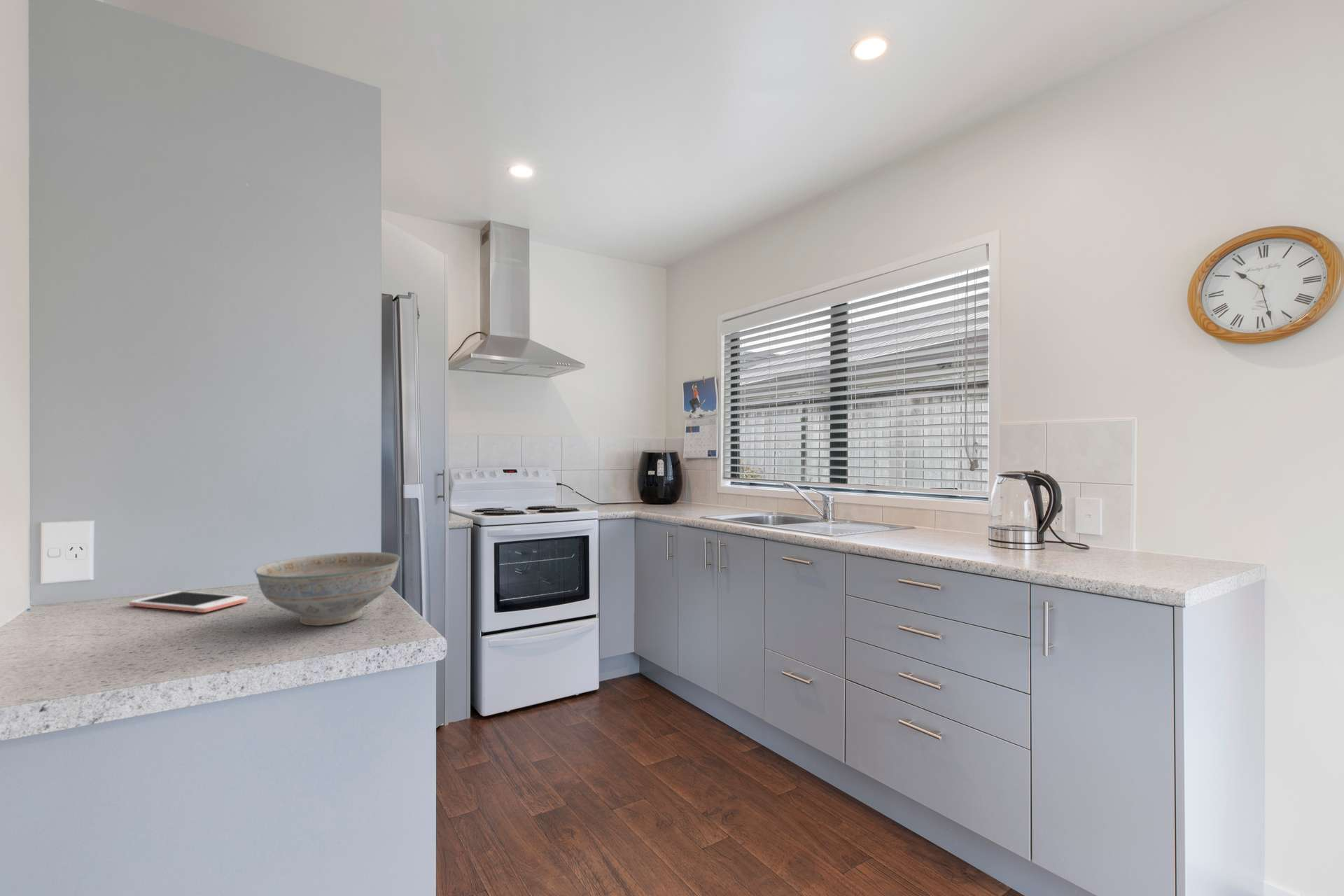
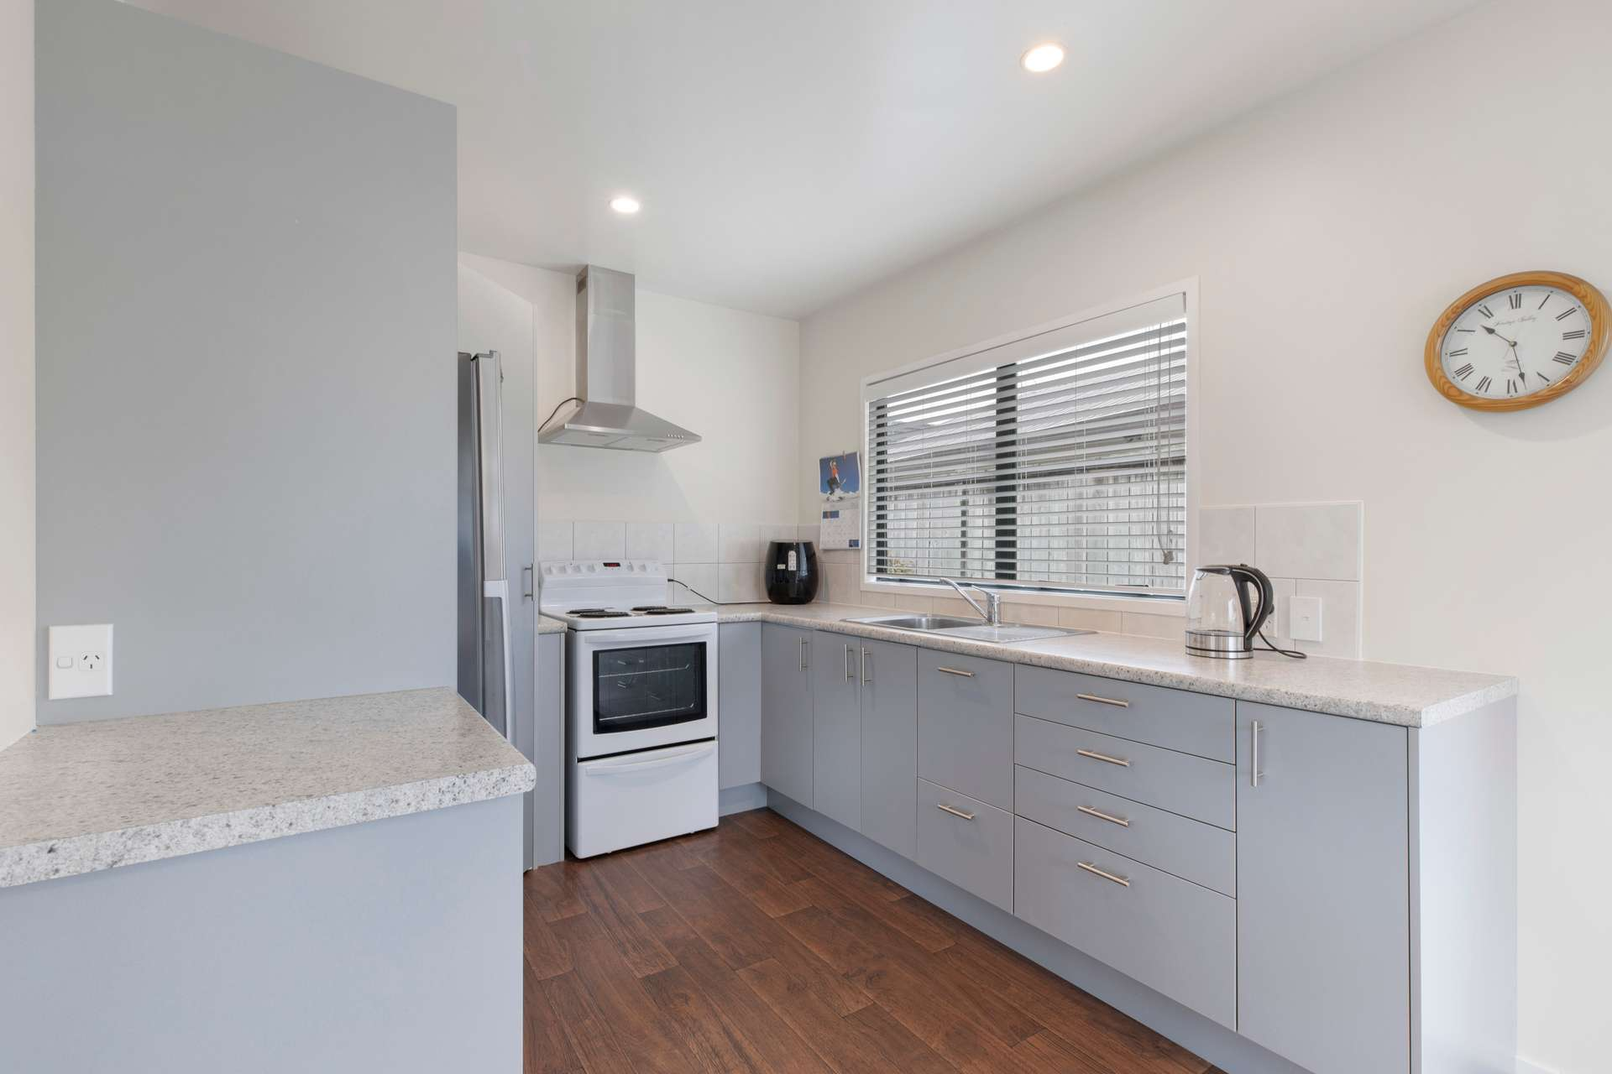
- cell phone (189, 601)
- decorative bowl (330, 589)
